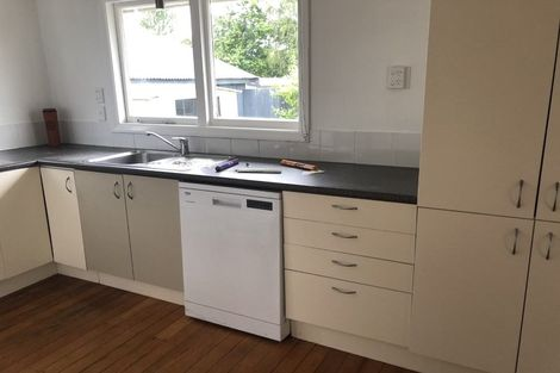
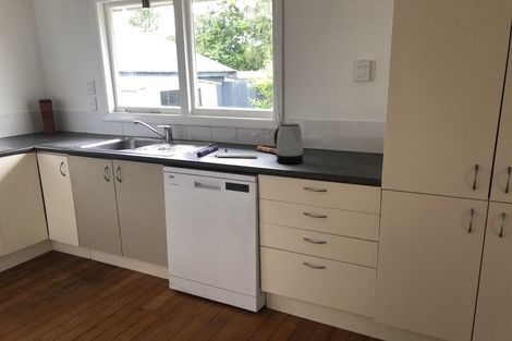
+ kettle (287, 142)
